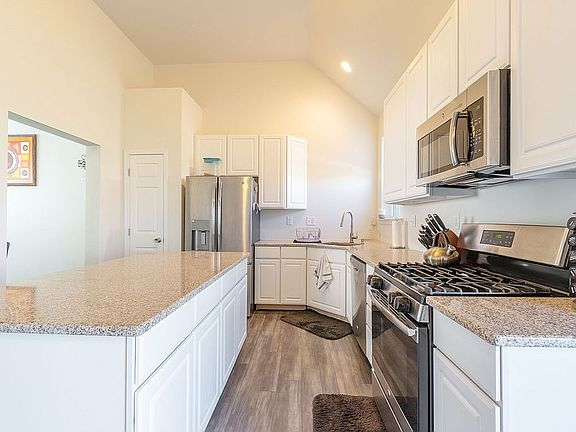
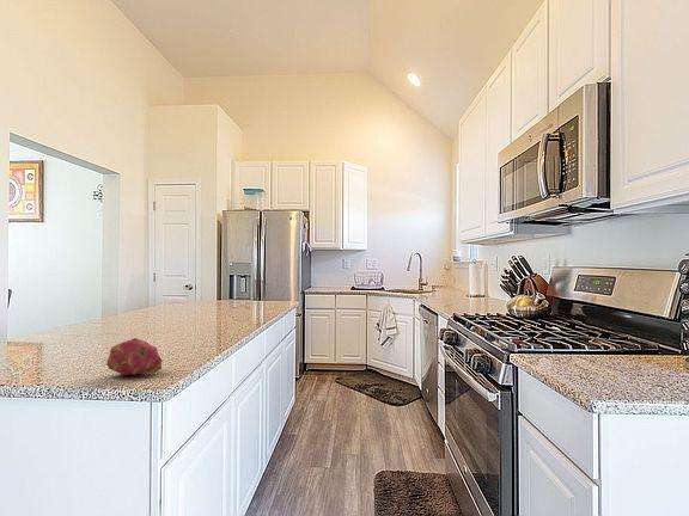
+ fruit (134, 356)
